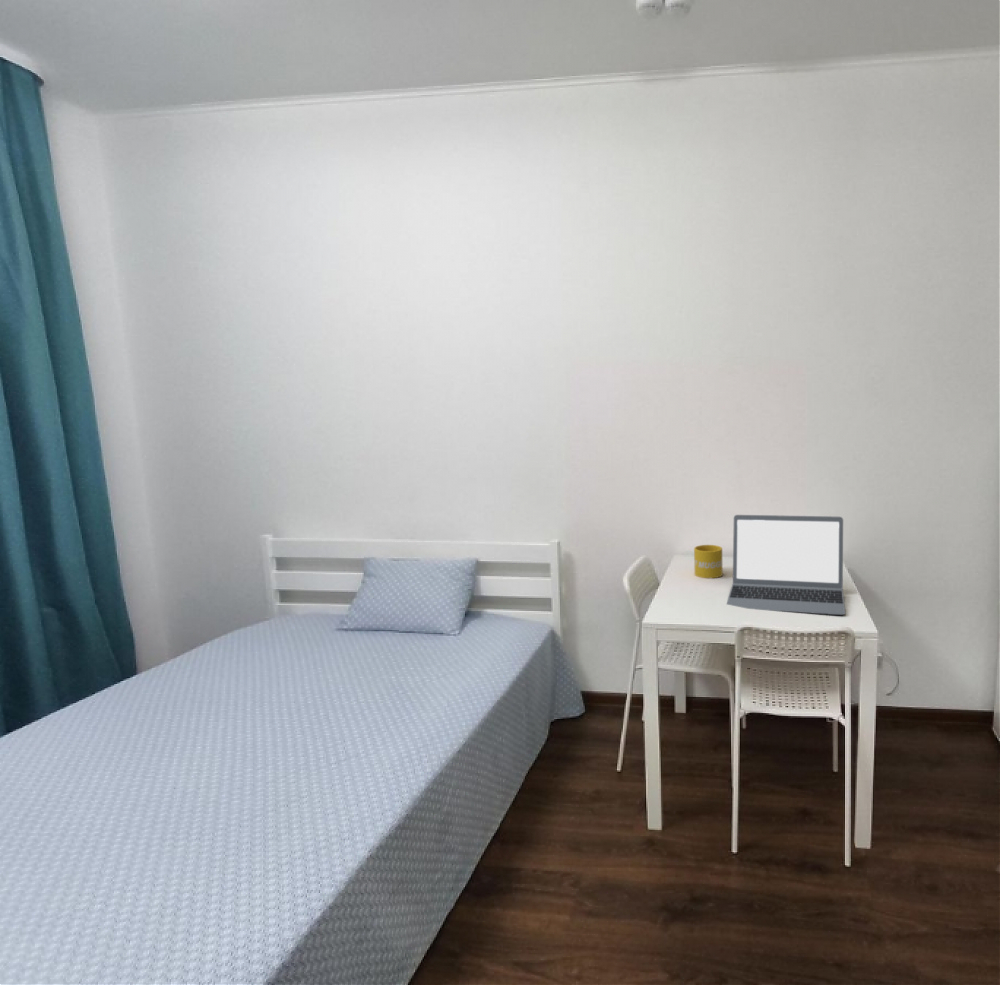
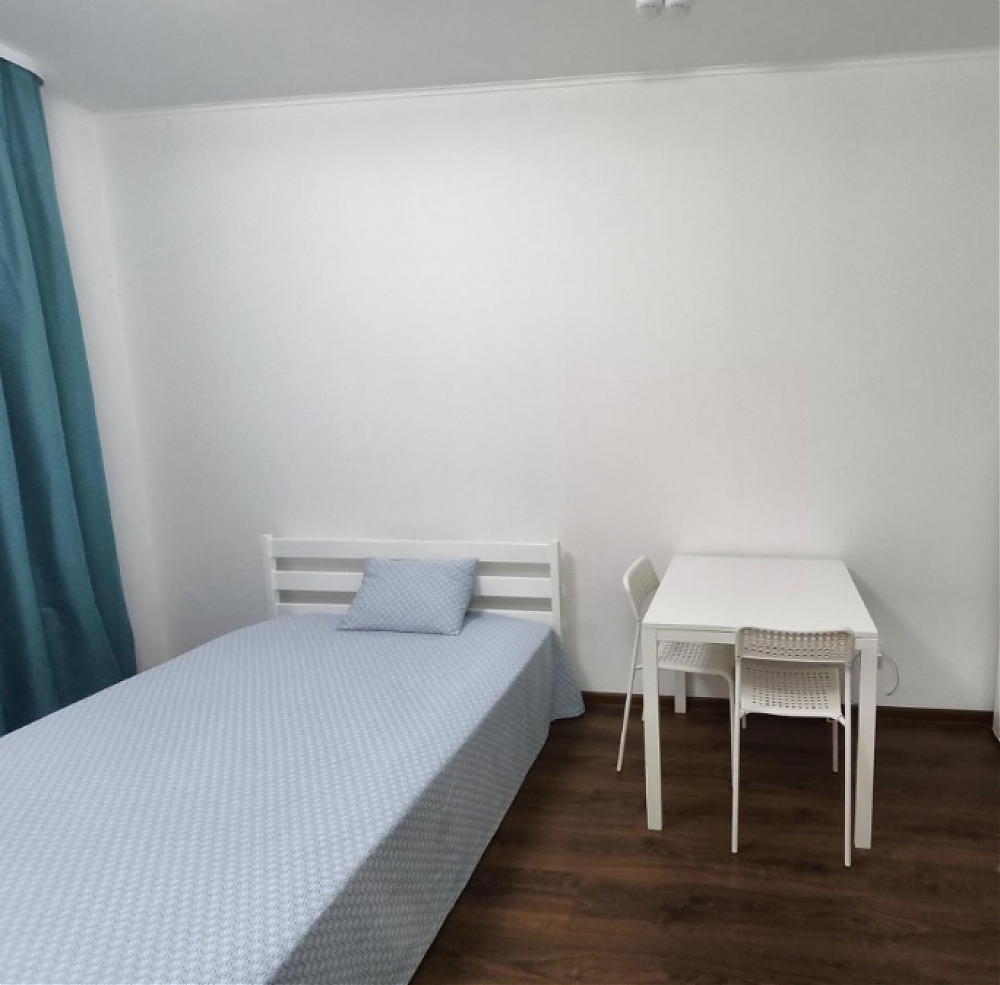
- mug (709, 559)
- laptop (785, 562)
